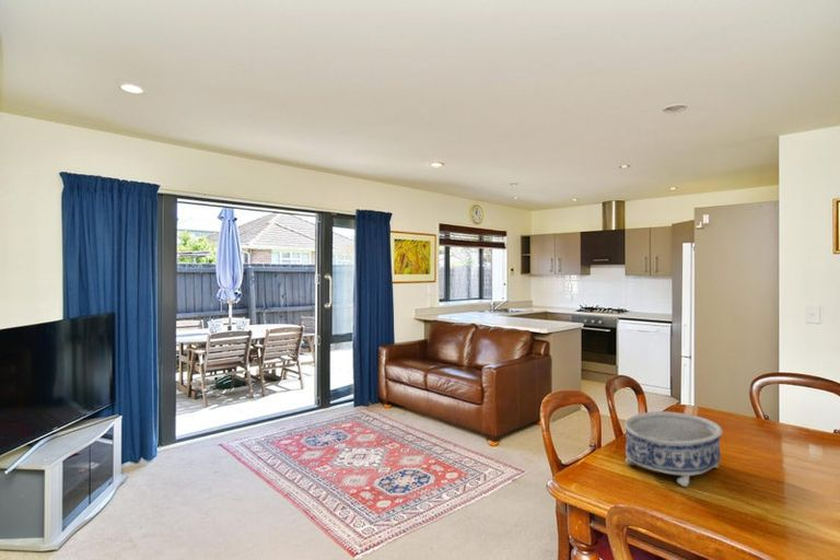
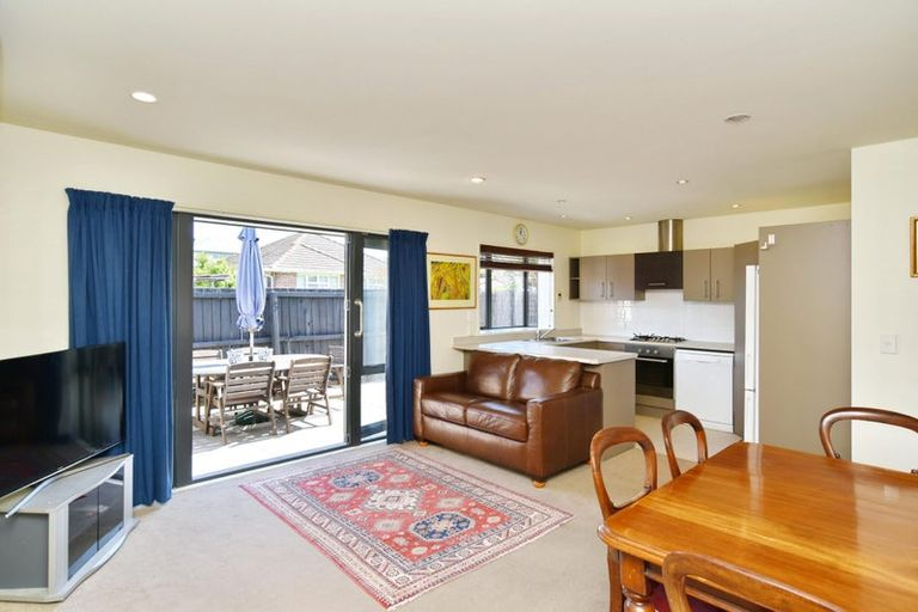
- decorative bowl (673, 444)
